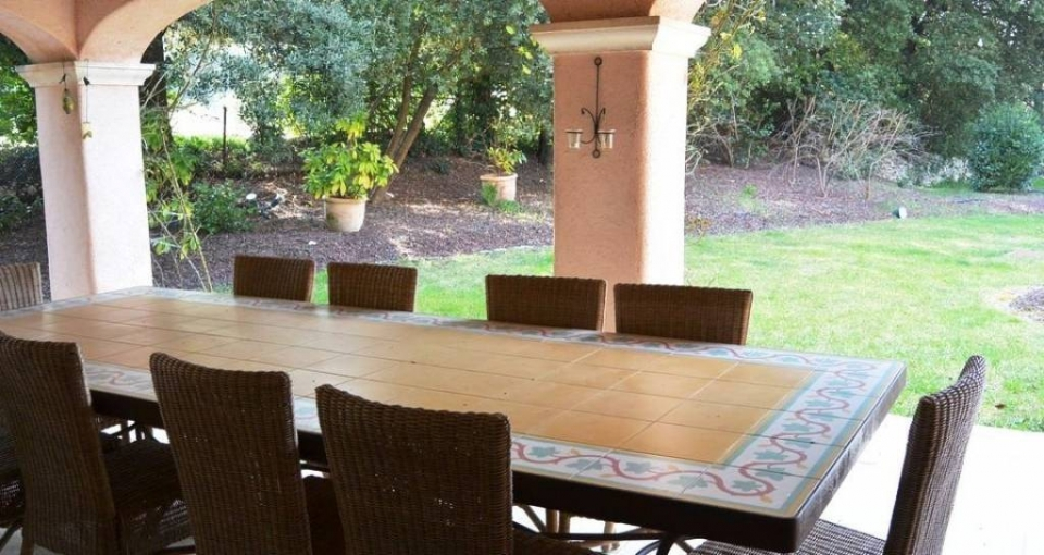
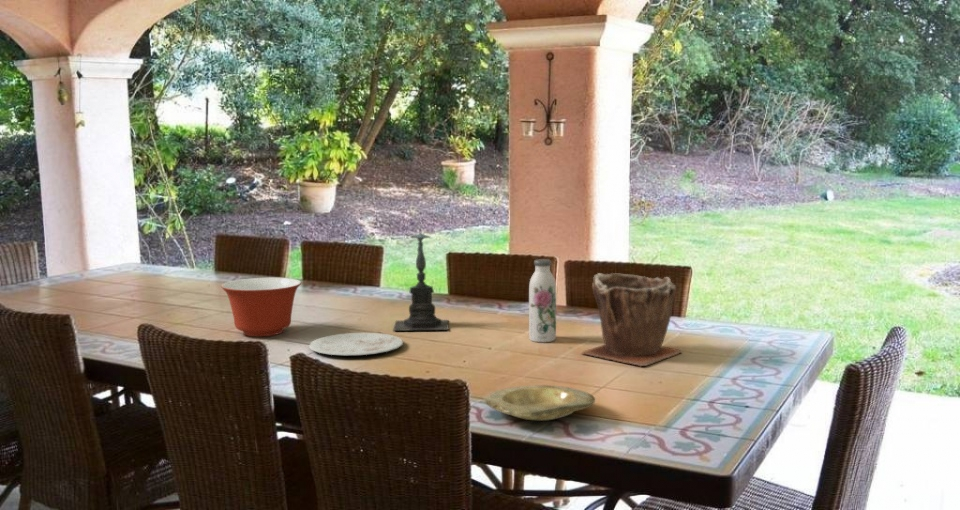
+ plate (356, 344)
+ plant pot (632, 315)
+ candle holder (420, 273)
+ water bottle (542, 299)
+ mixing bowl (262, 307)
+ plate (539, 404)
